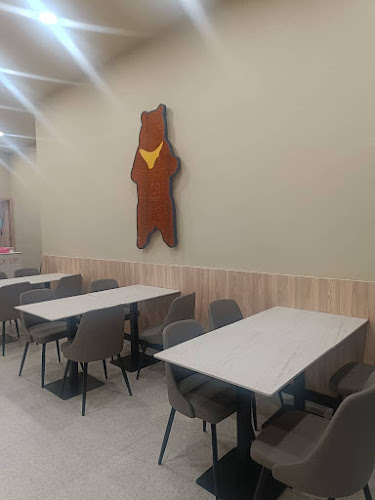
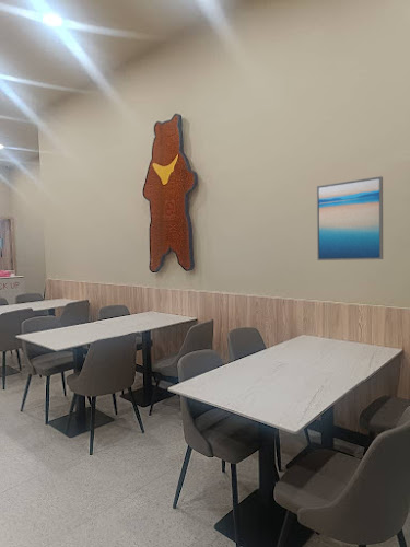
+ wall art (348, 221)
